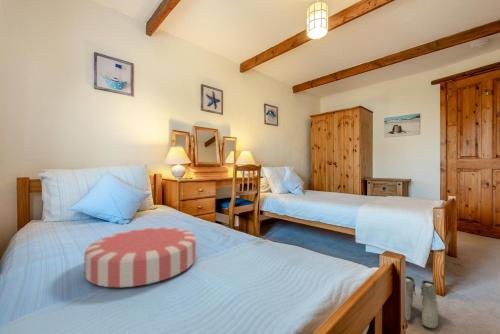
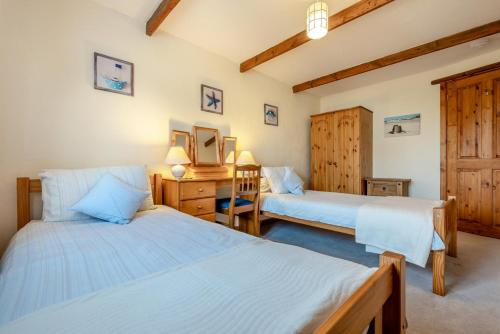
- cushion (145, 251)
- boots (421, 298)
